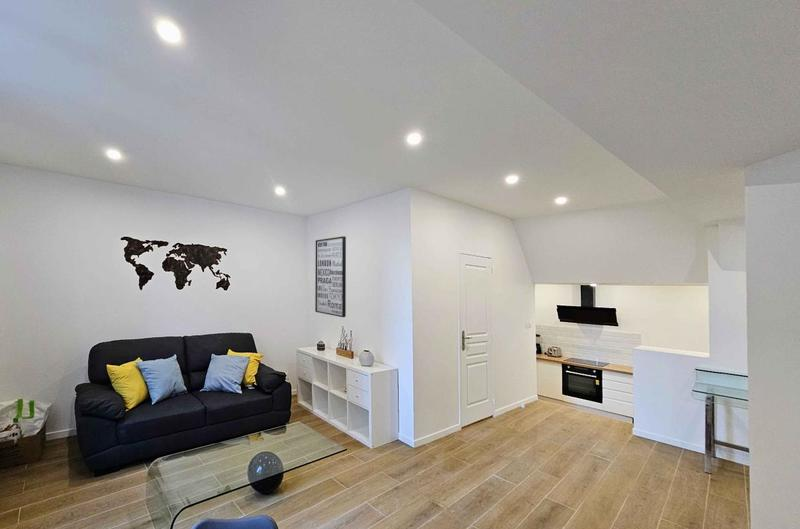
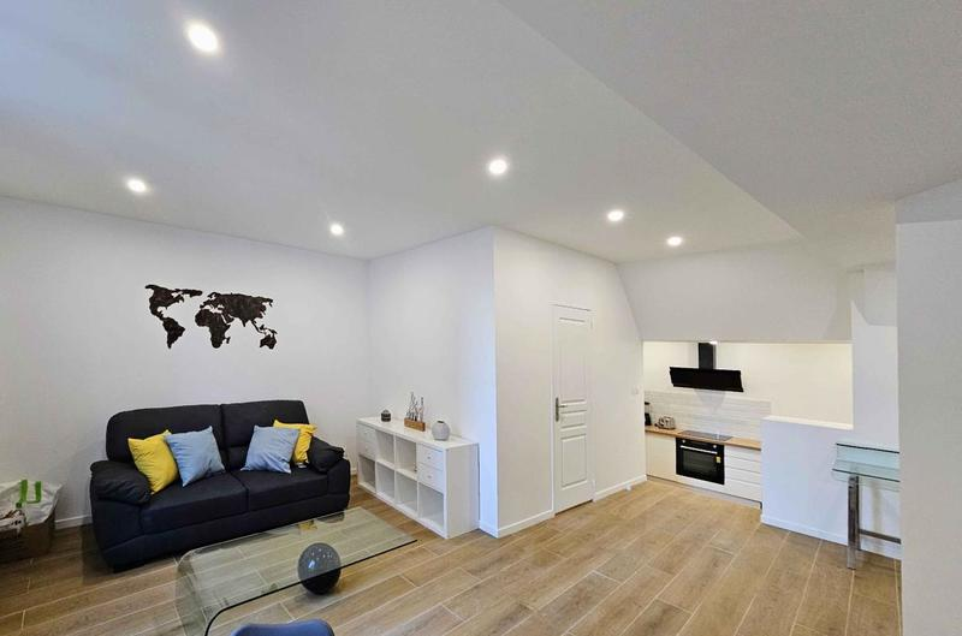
- wall art (329, 276)
